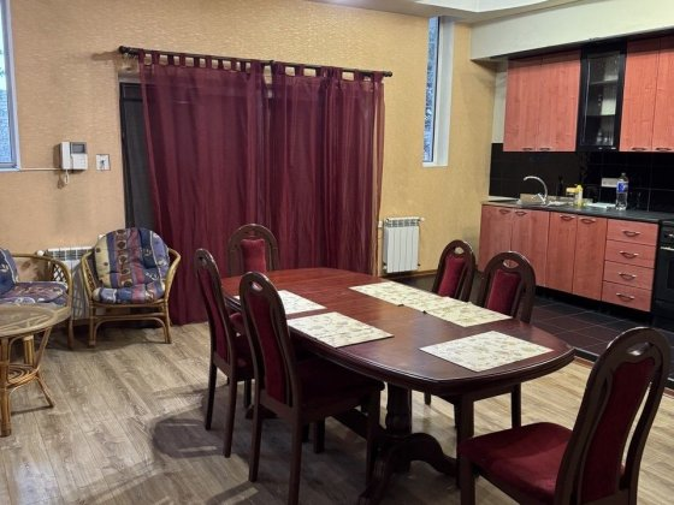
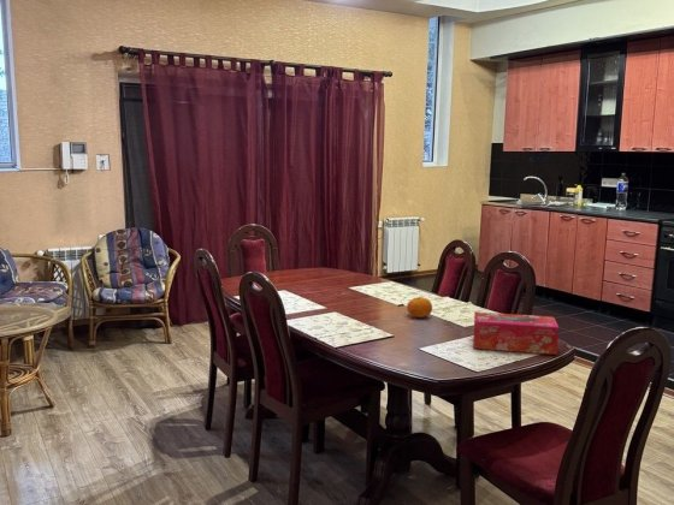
+ tissue box (514, 332)
+ fruit (419, 307)
